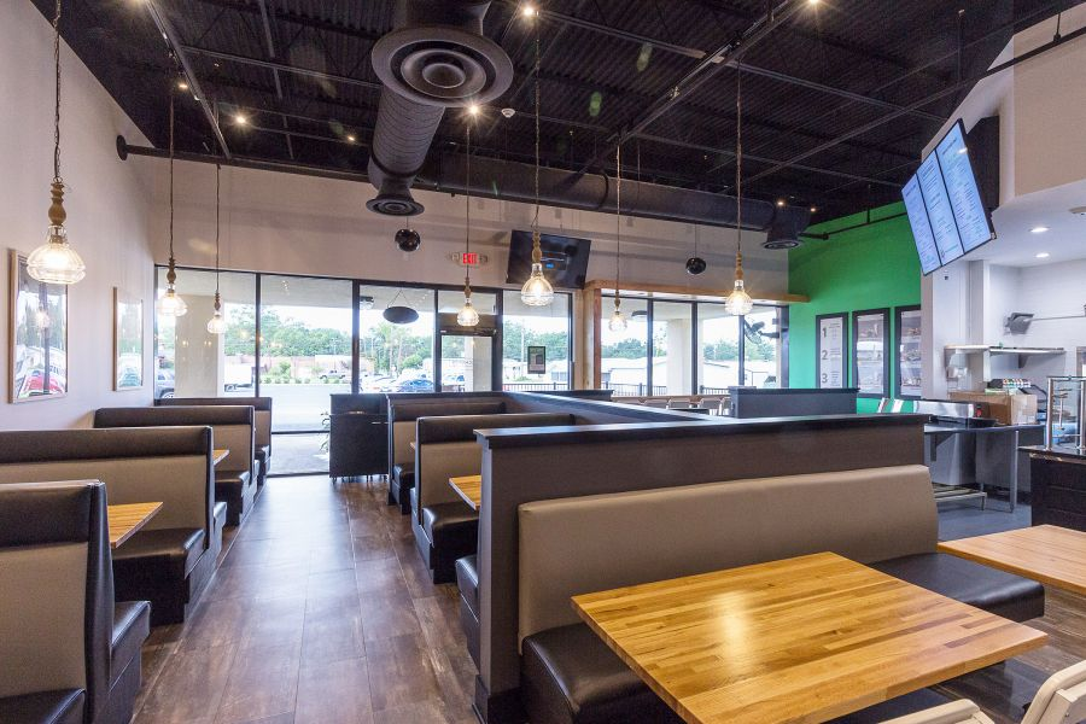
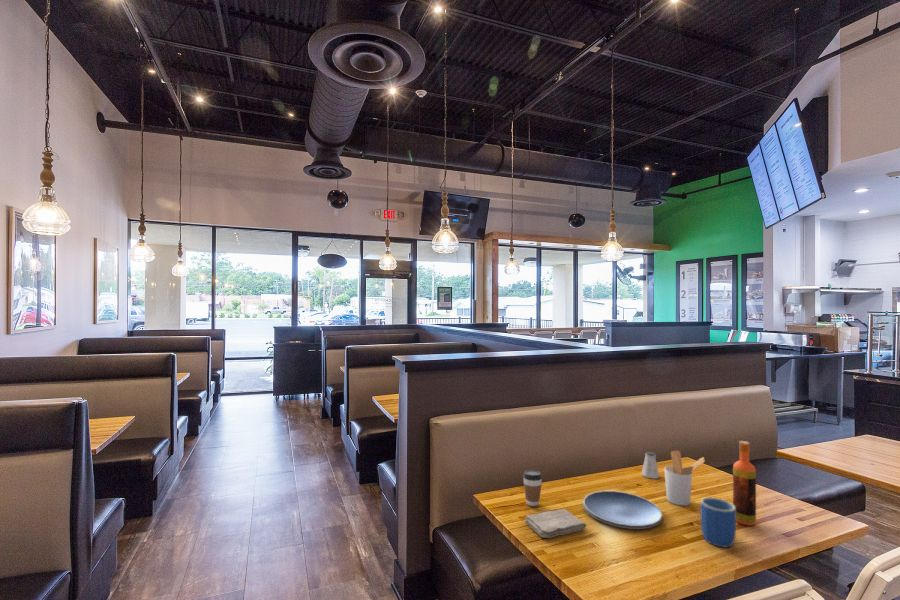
+ mug (717, 520)
+ washcloth (554, 522)
+ coffee cup (532, 487)
+ saltshaker (650, 464)
+ utensil holder (685, 478)
+ hot sauce (744, 482)
+ plate (621, 509)
